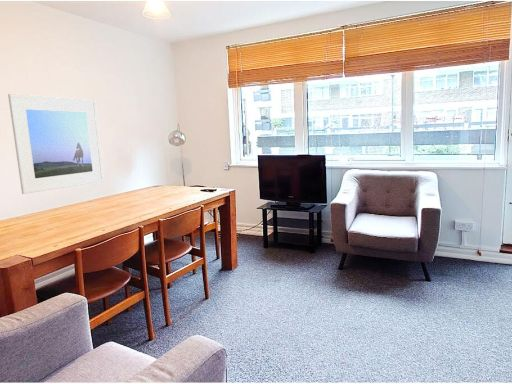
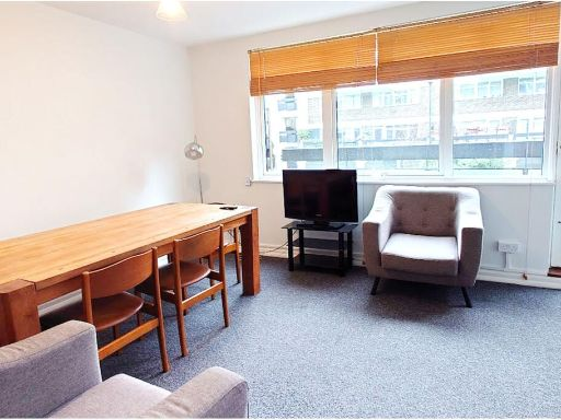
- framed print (61, 143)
